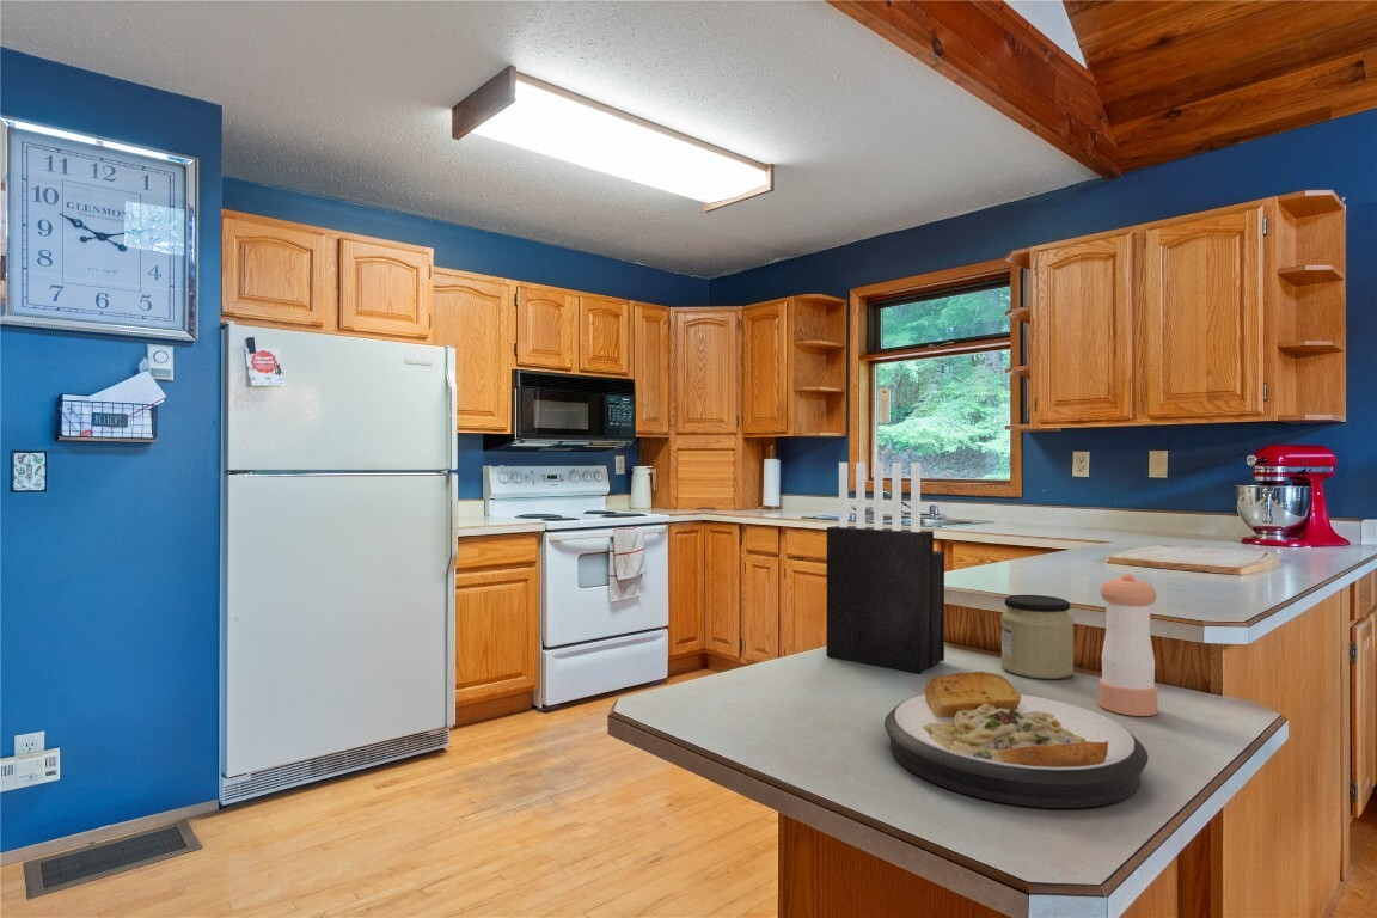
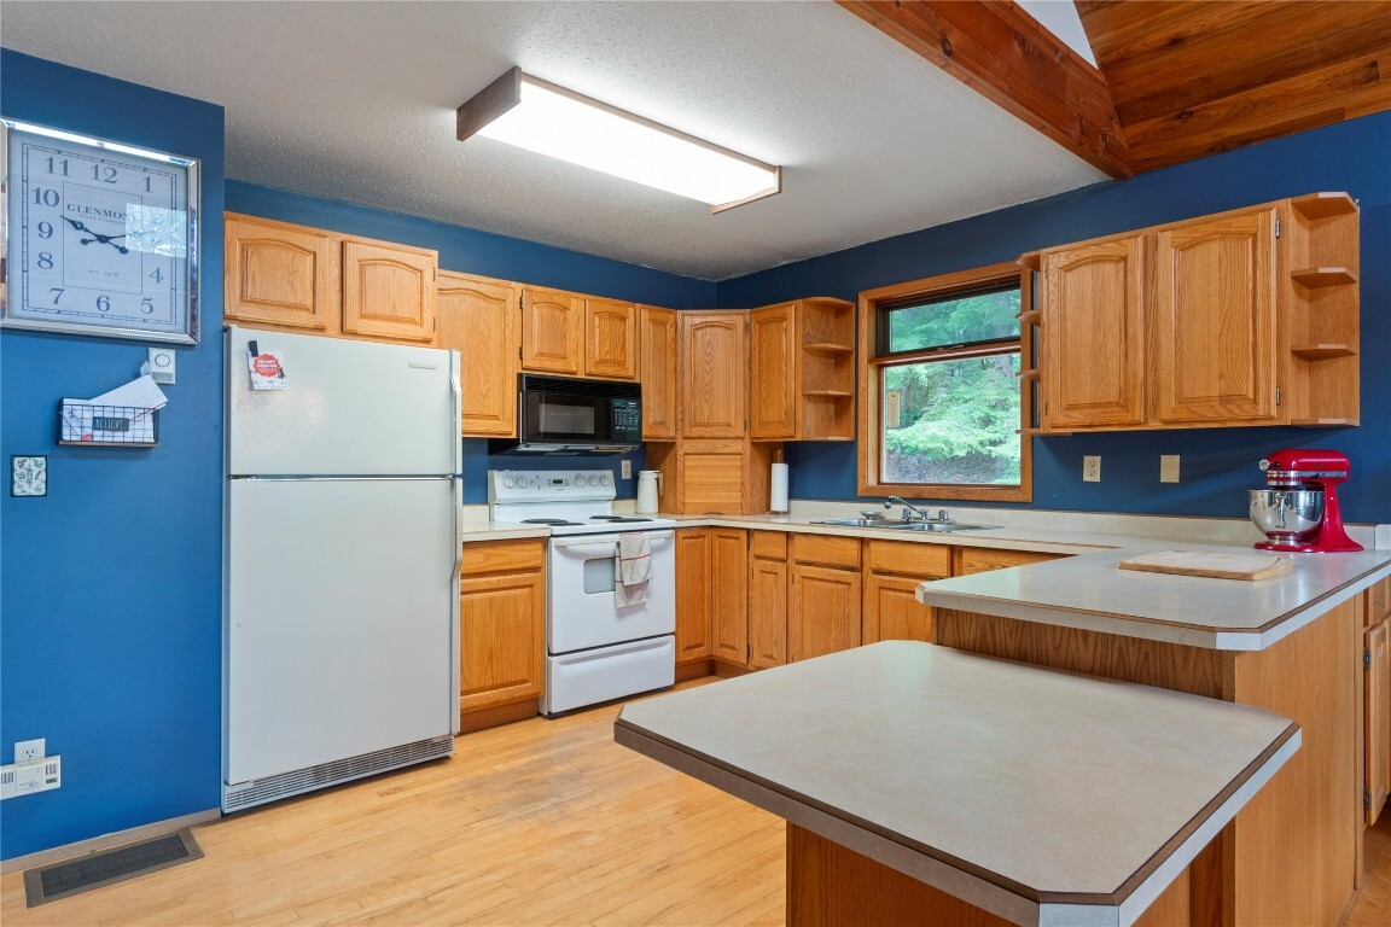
- jar (1036, 635)
- plate (1008, 730)
- pepper shaker (1127, 641)
- knife block (887, 559)
